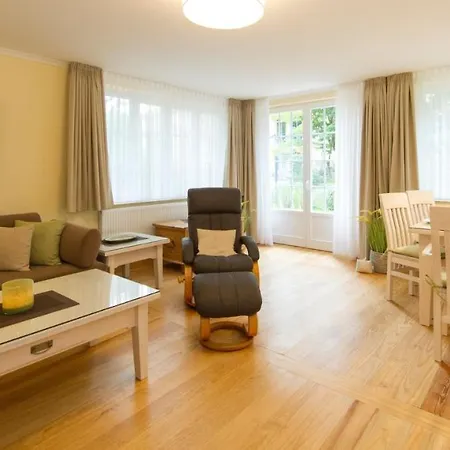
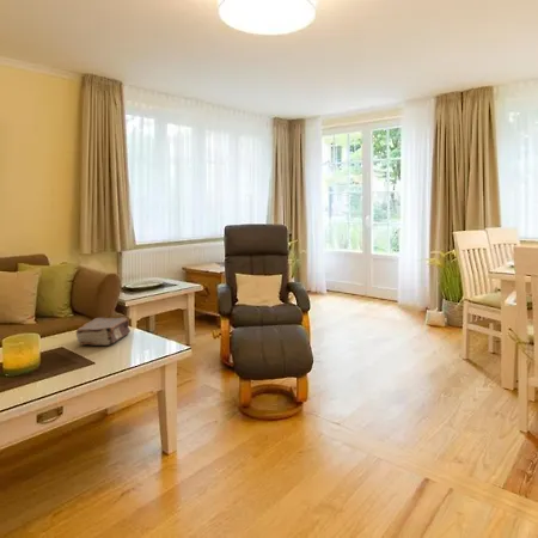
+ book (104, 330)
